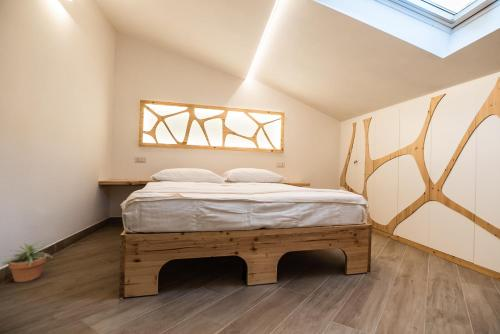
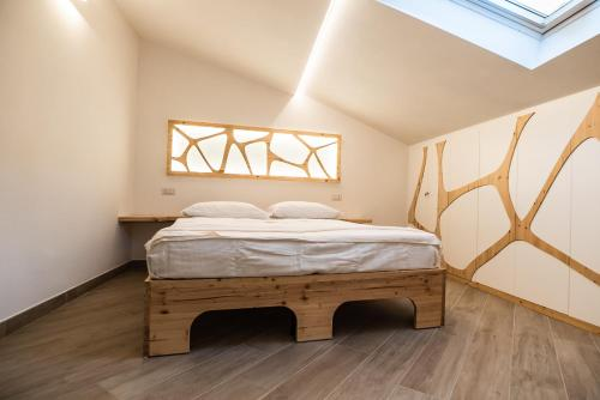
- potted plant (30, 259)
